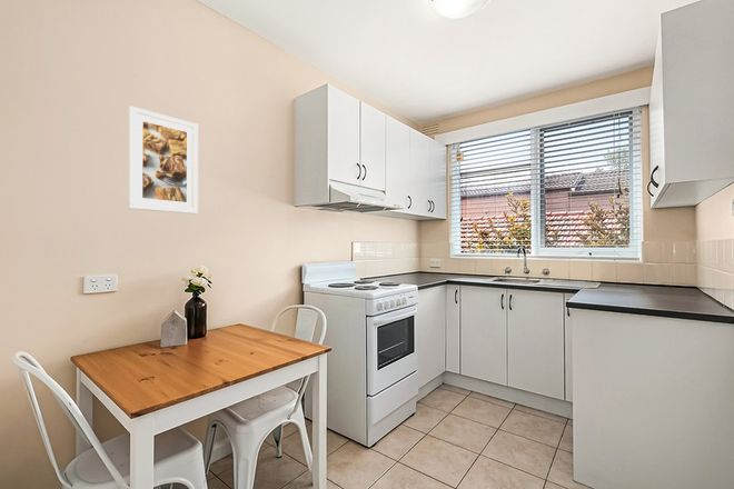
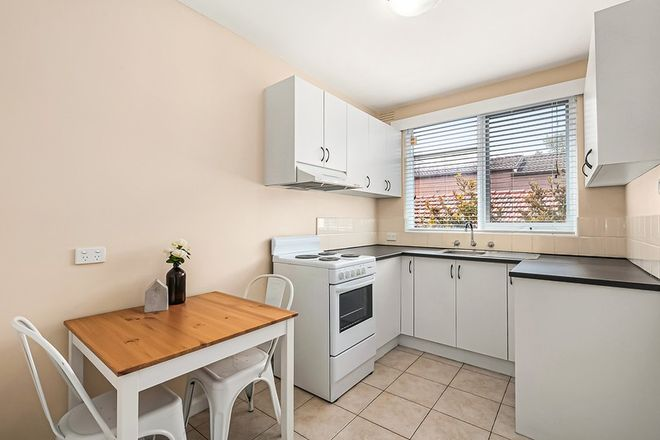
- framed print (165, 163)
